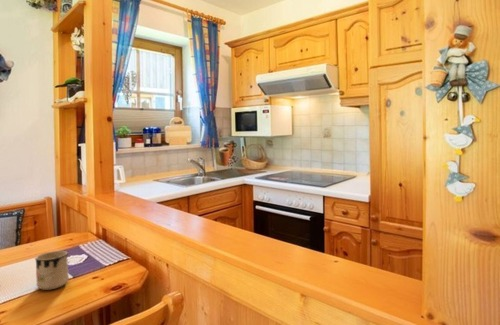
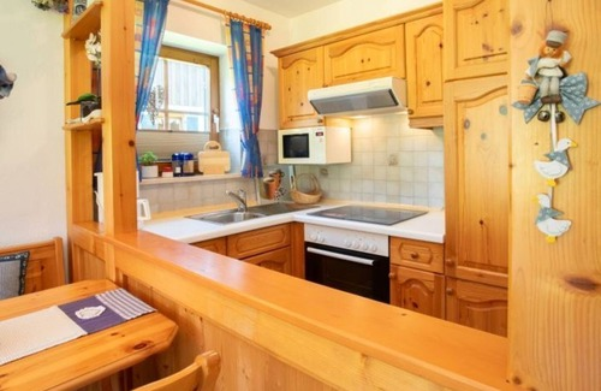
- mug (53, 268)
